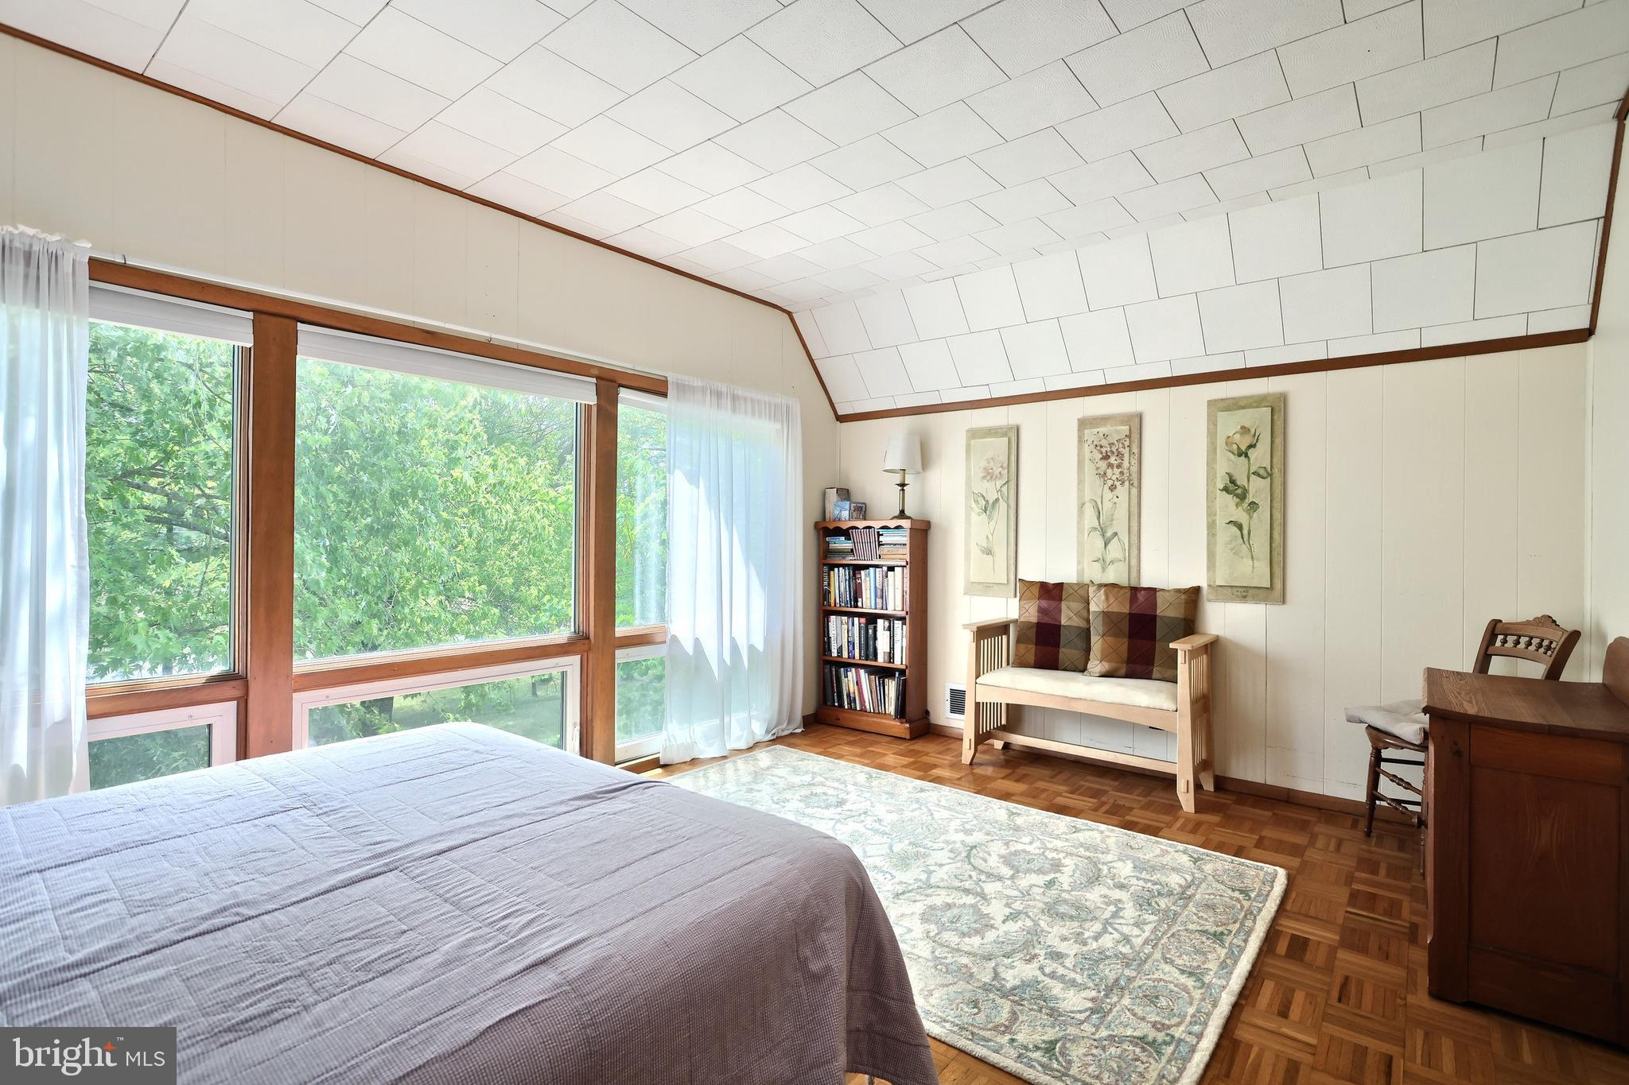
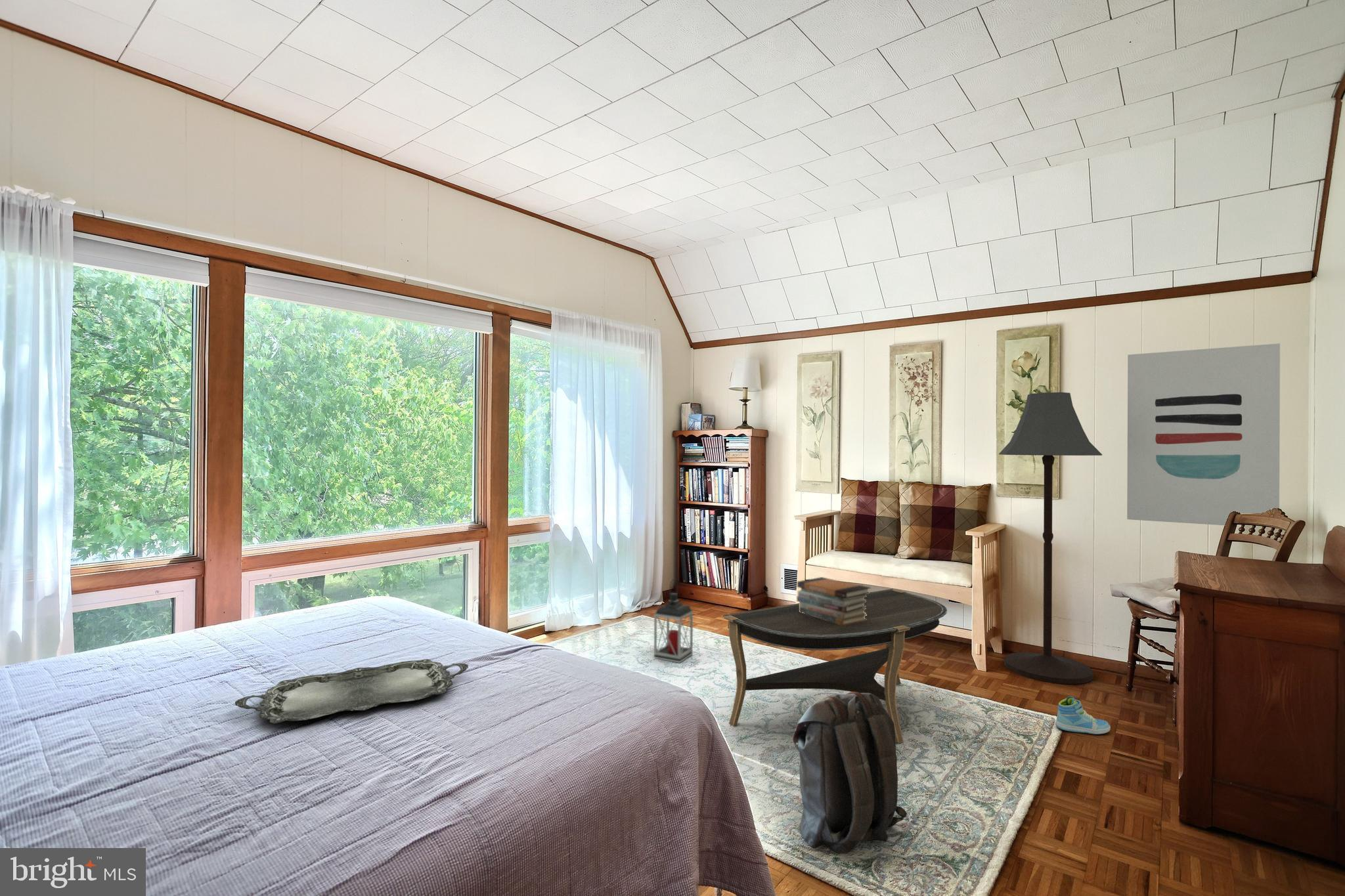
+ floor lamp (1047, 532)
+ wall art (1199, 437)
+ book stack (831, 599)
+ serving tray (361, 687)
+ sneaker (1083, 714)
+ backpack (849, 761)
+ coffee table (855, 666)
+ lantern (673, 617)
